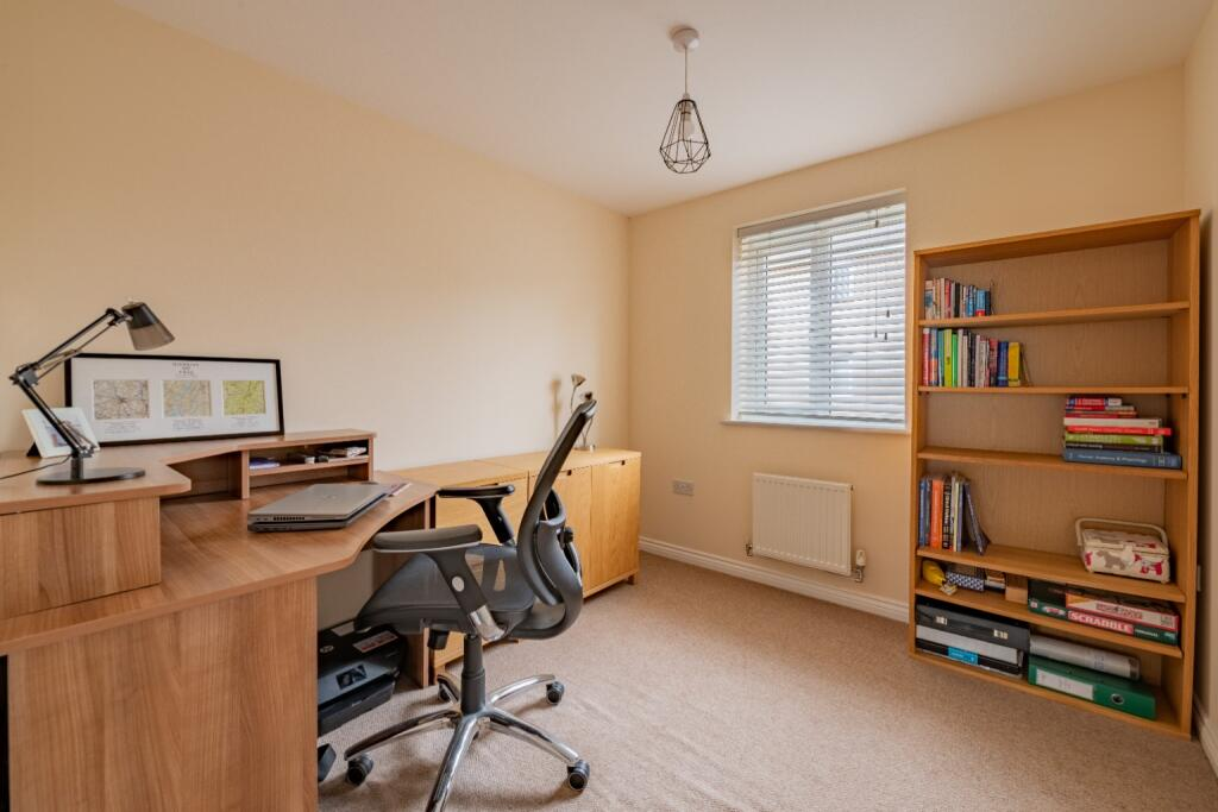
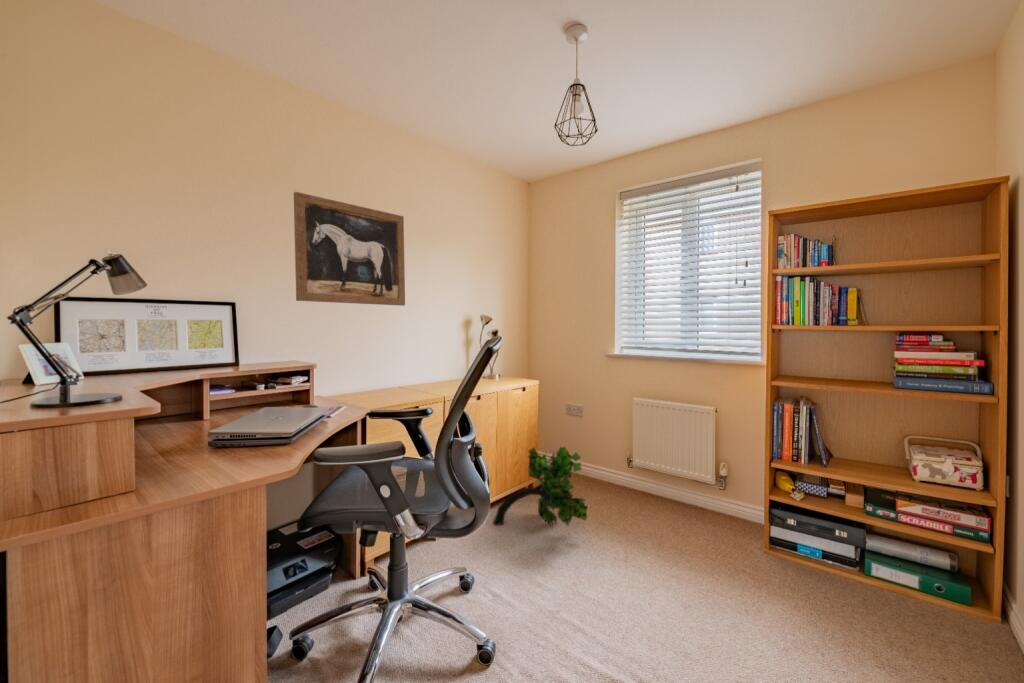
+ wall art (354, 254)
+ decorative plant (540, 487)
